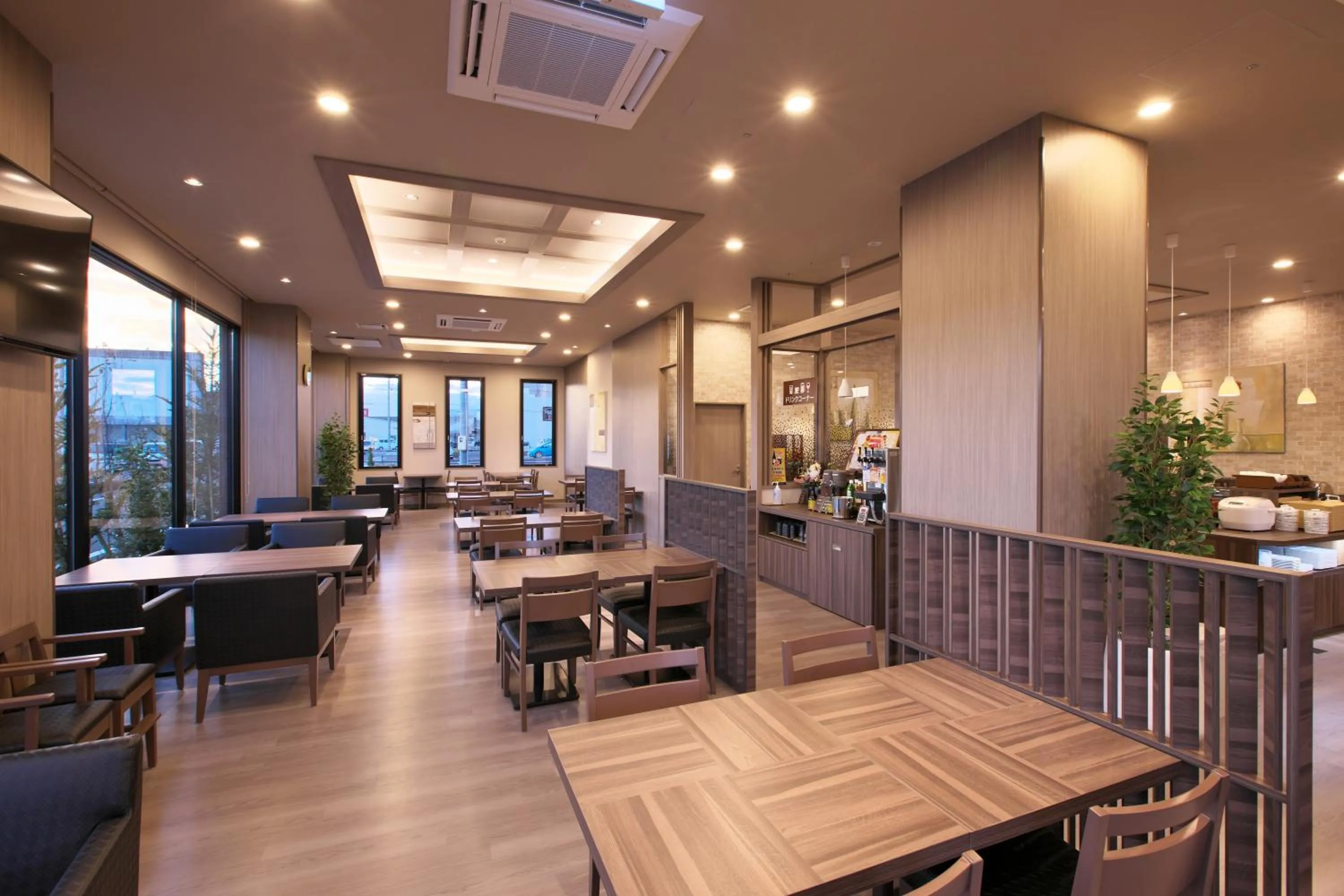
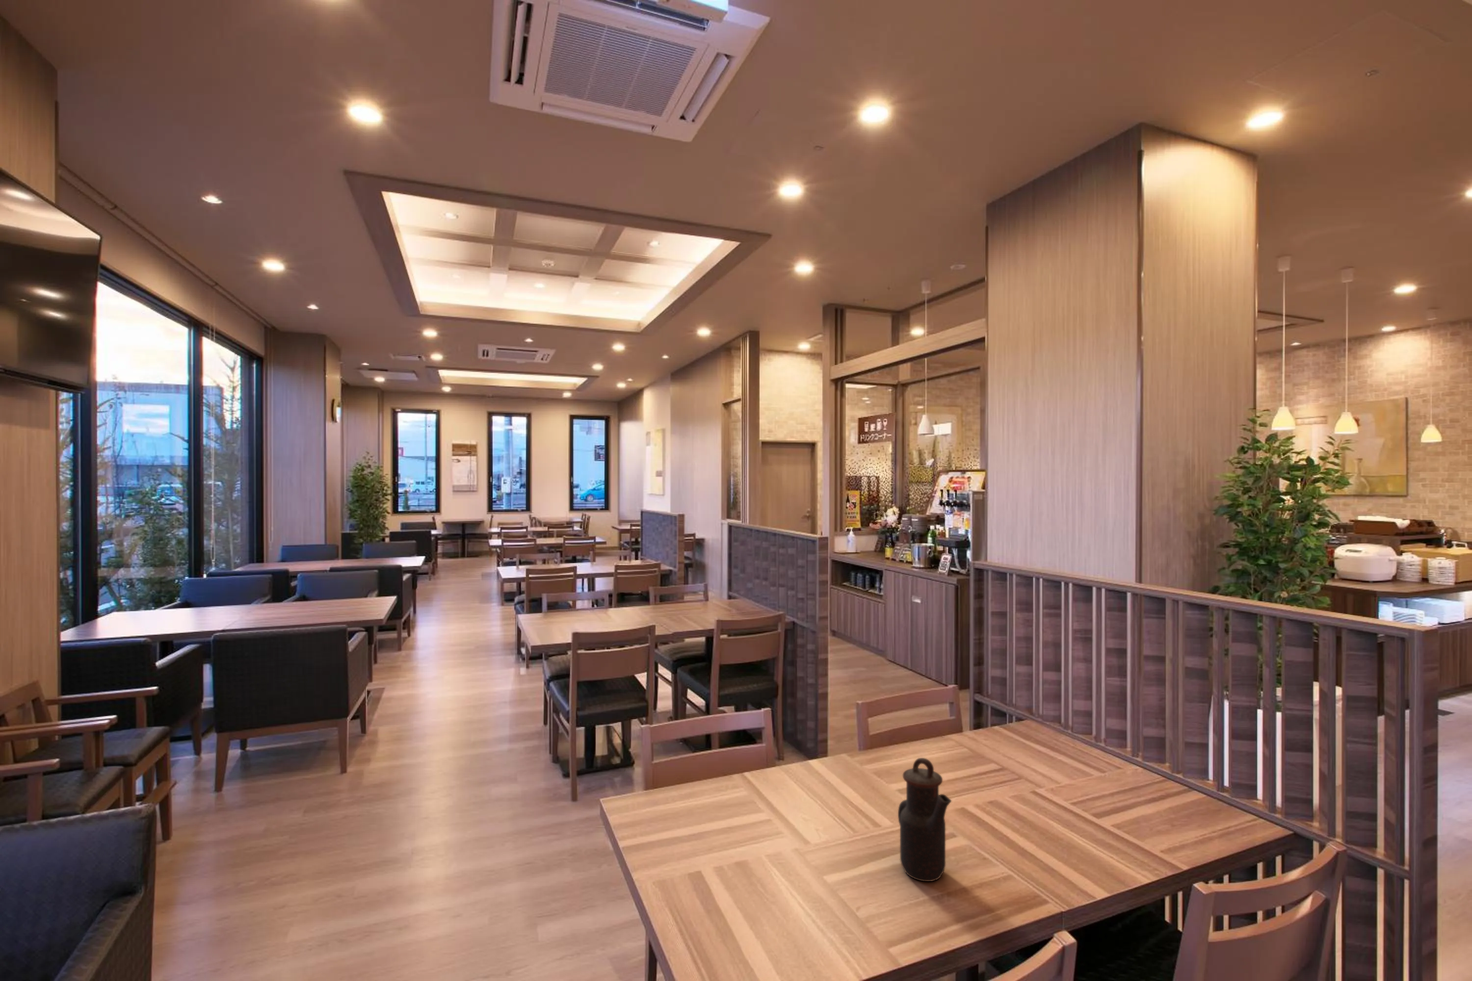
+ teapot (922, 815)
